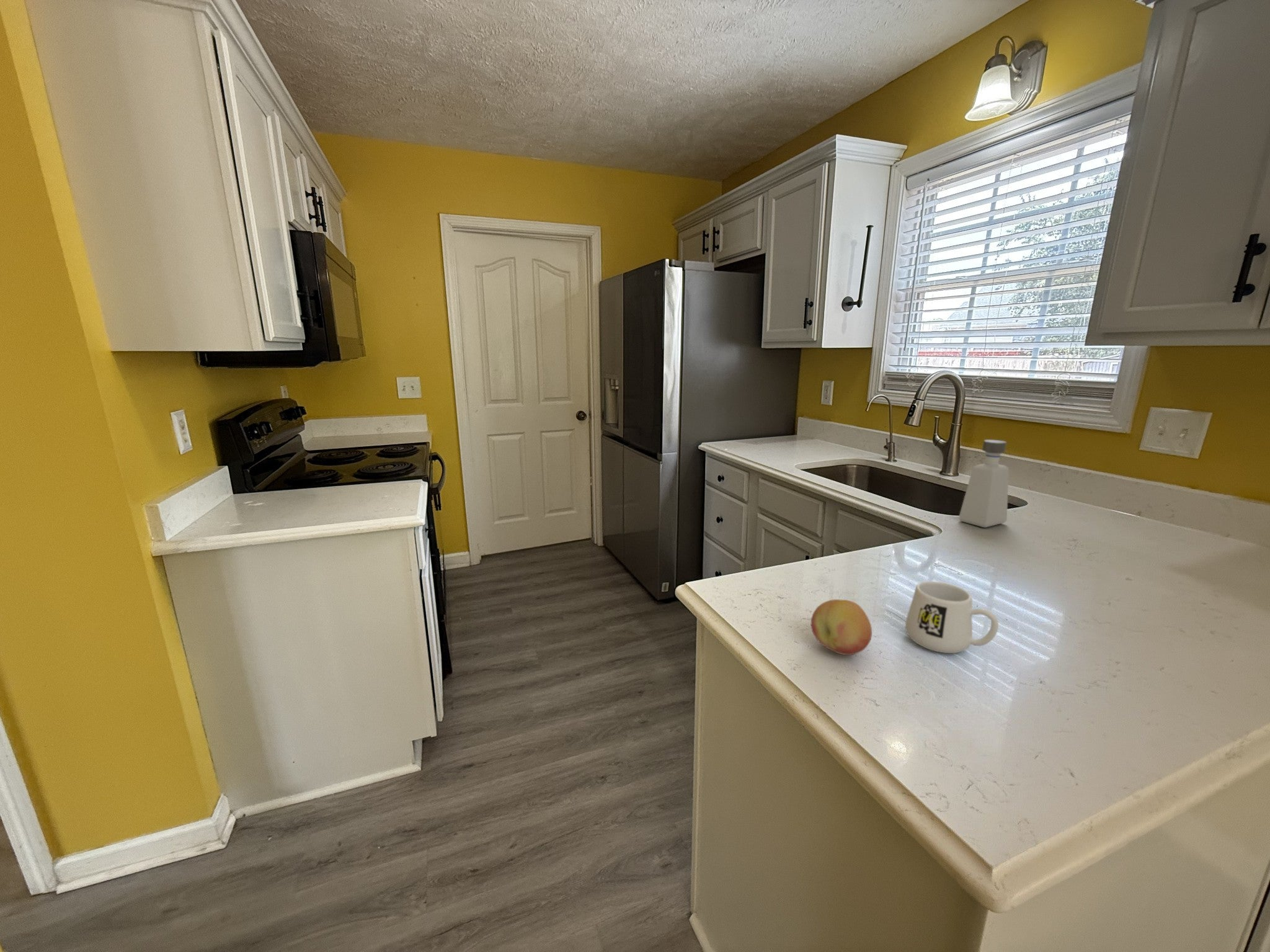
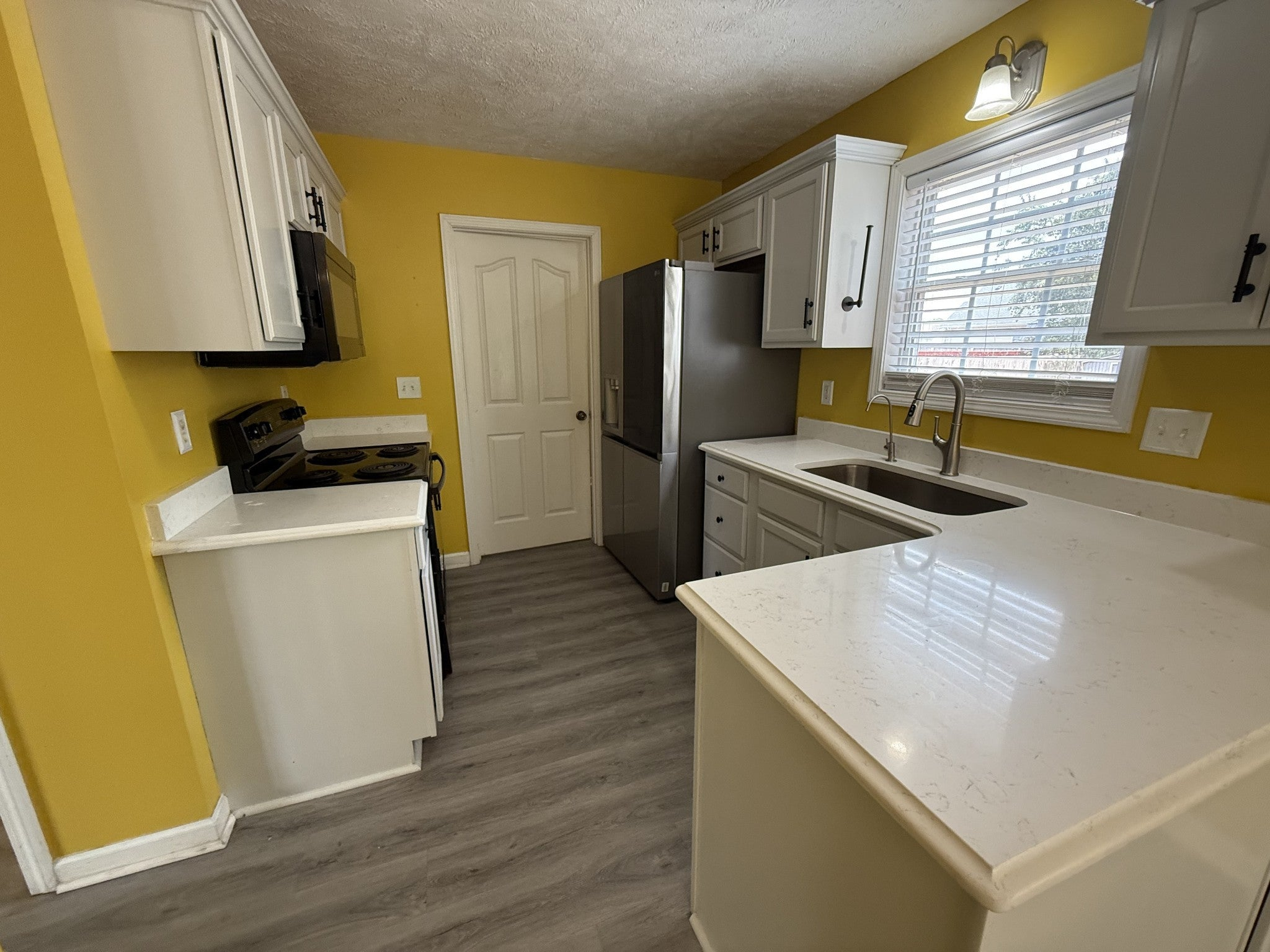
- mug (950, 620)
- fruit (841, 625)
- soap dispenser (988, 482)
